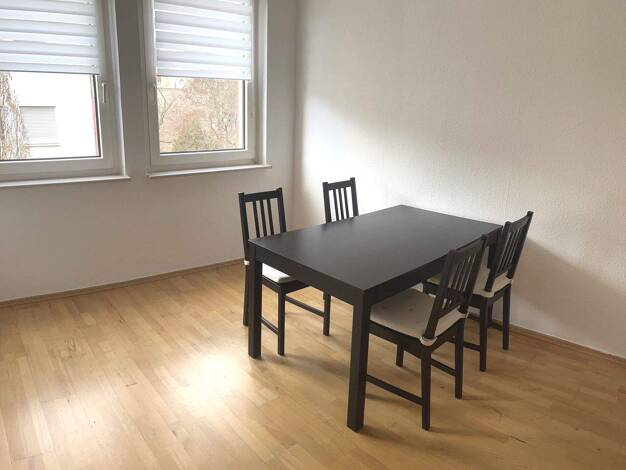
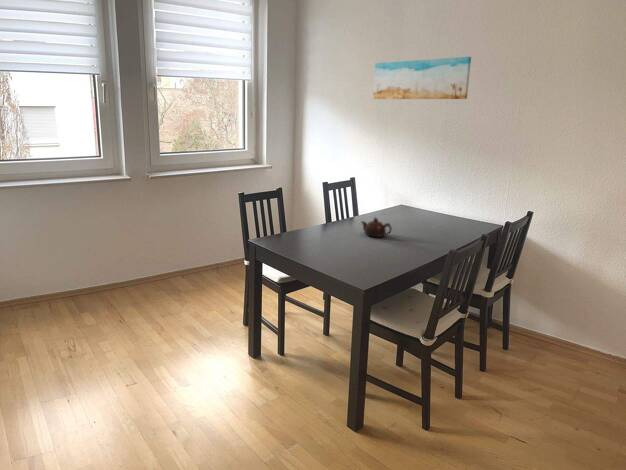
+ wall art (418, 79)
+ teapot (376, 226)
